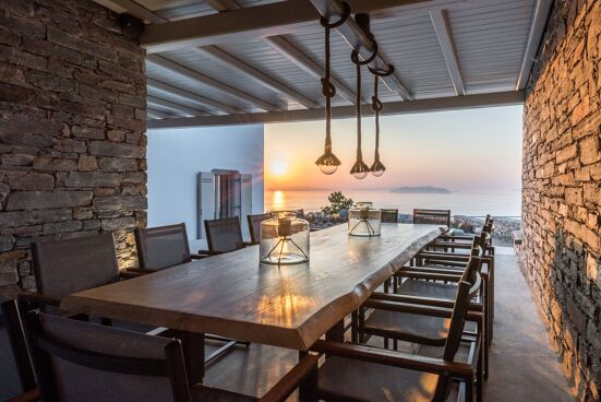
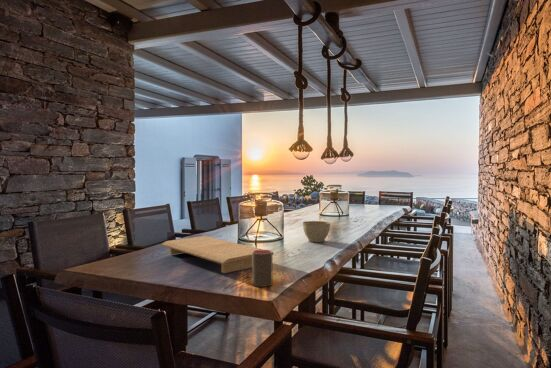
+ cup (262, 267)
+ cutting board (214, 252)
+ planter bowl (316, 231)
